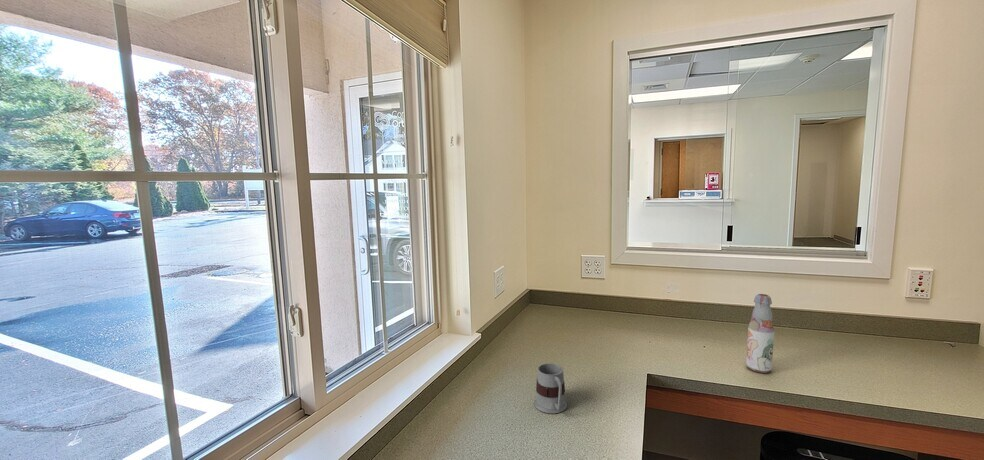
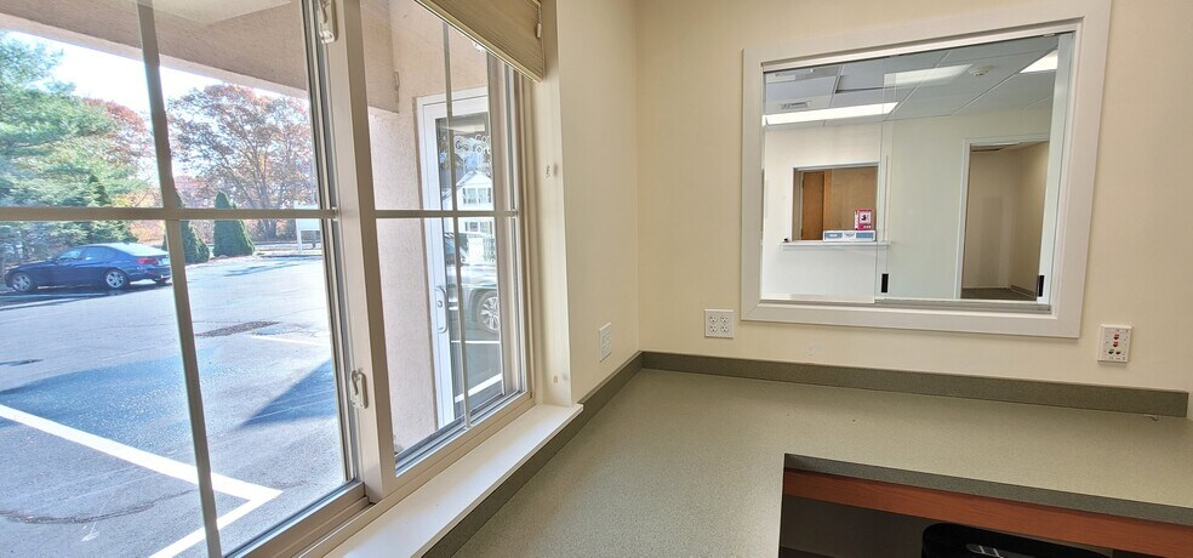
- mug (552, 389)
- bottle (760, 332)
